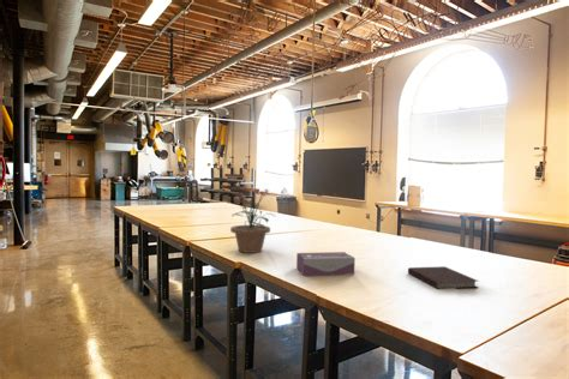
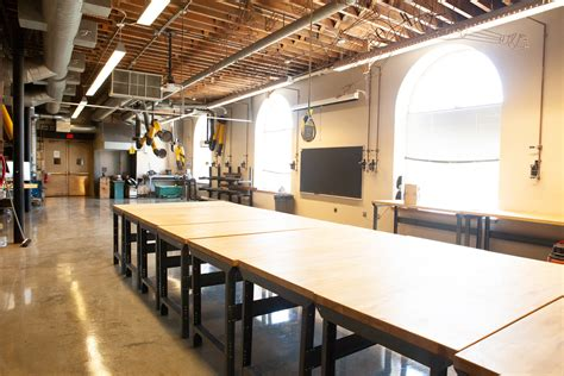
- potted plant (252, 218)
- notebook (441, 277)
- tissue box (324, 263)
